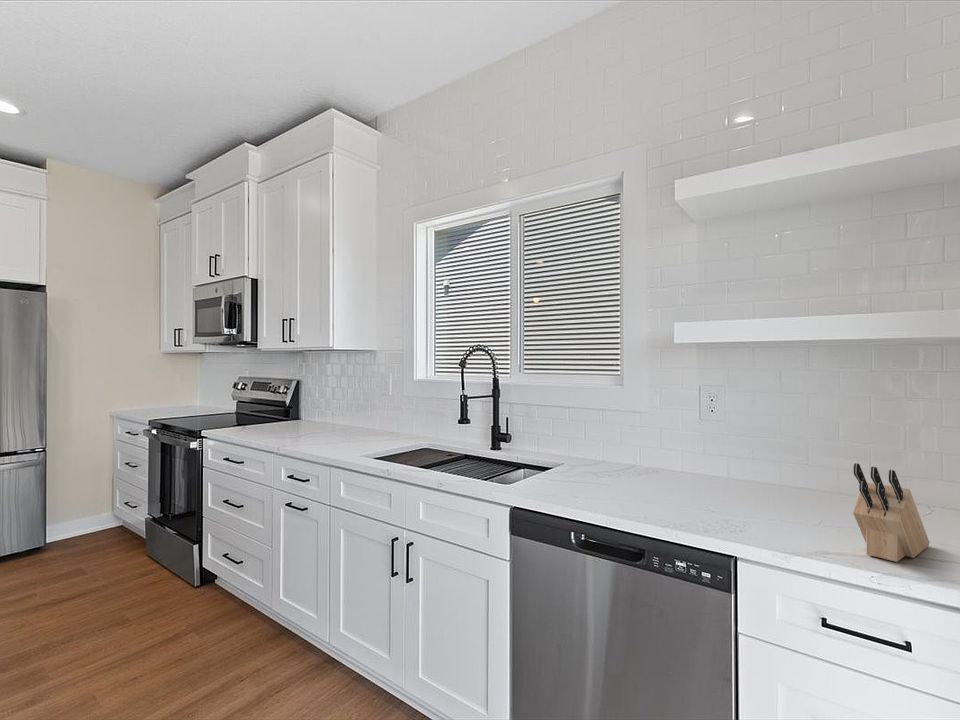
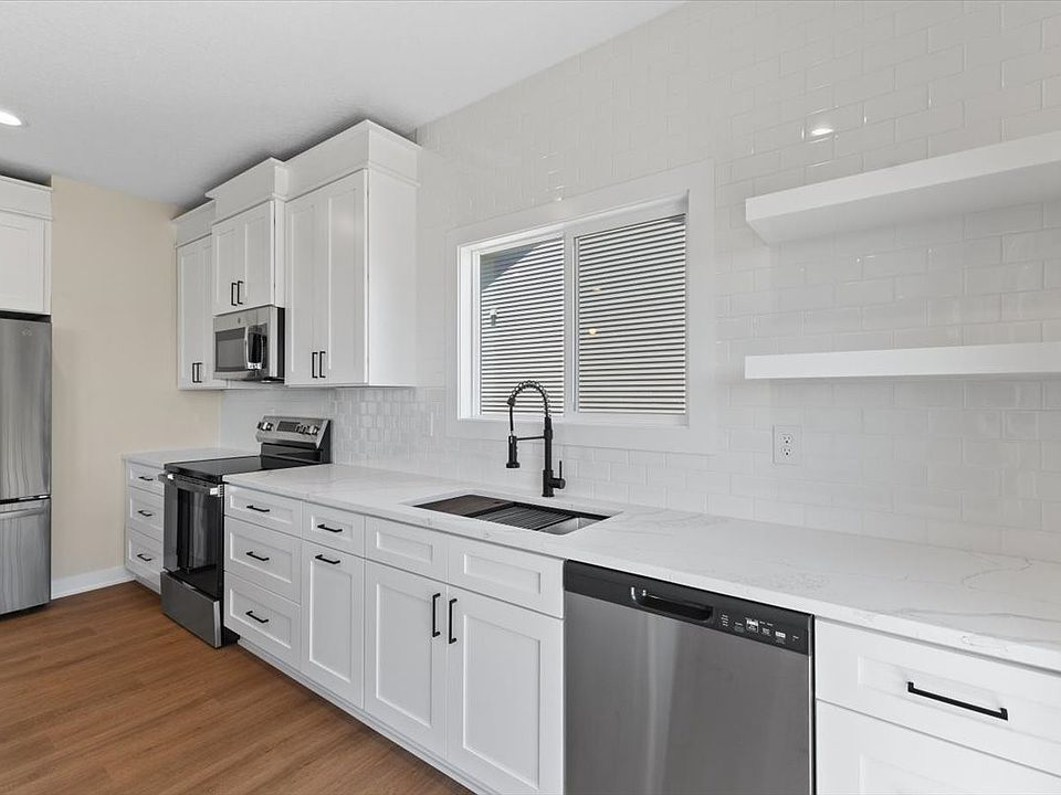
- knife block (889, 506)
